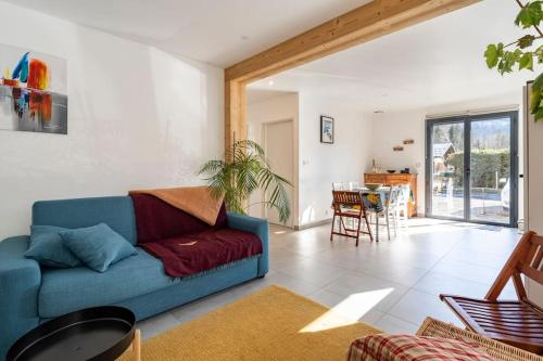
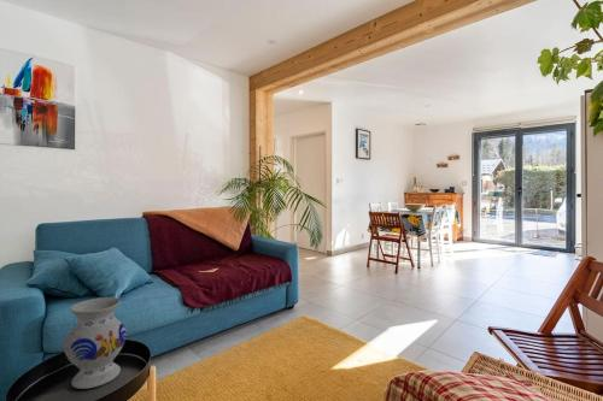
+ vase (96, 341)
